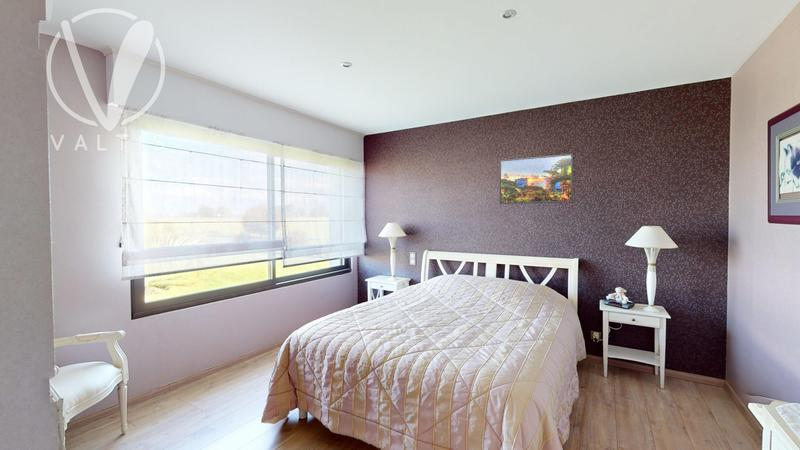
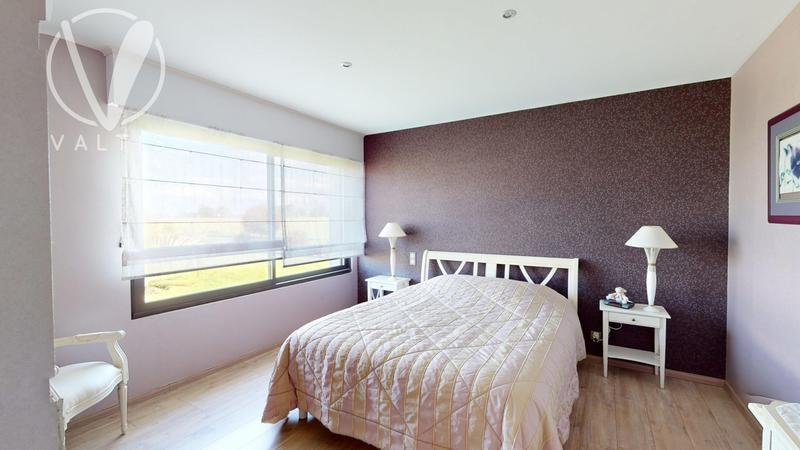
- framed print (534, 180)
